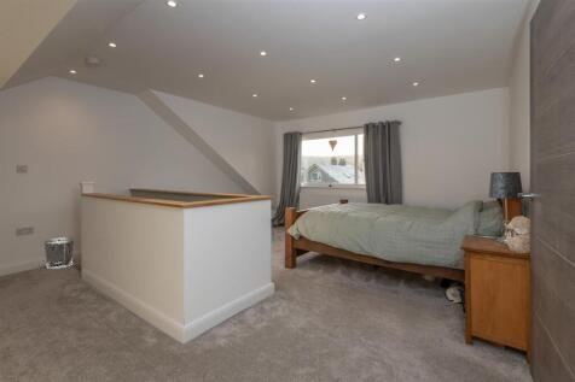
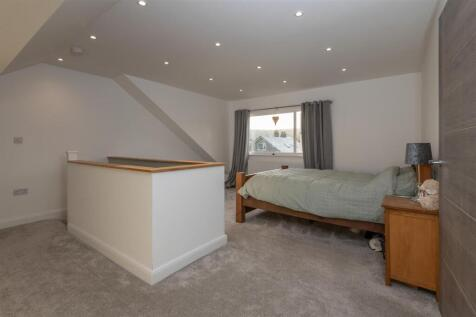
- waste bin (59, 252)
